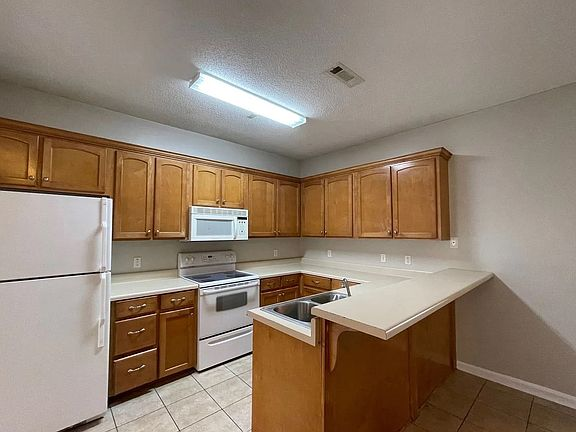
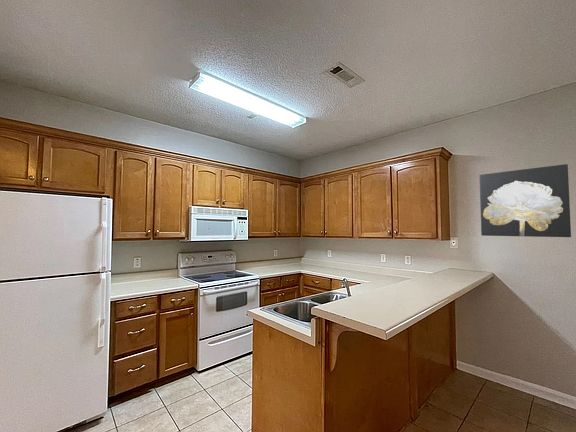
+ wall art (521, 203)
